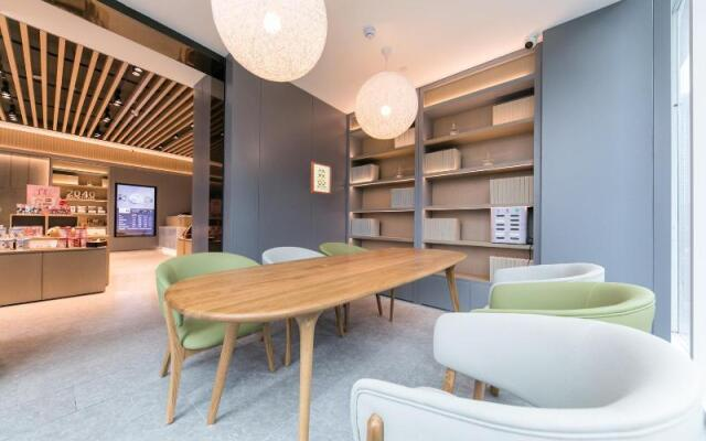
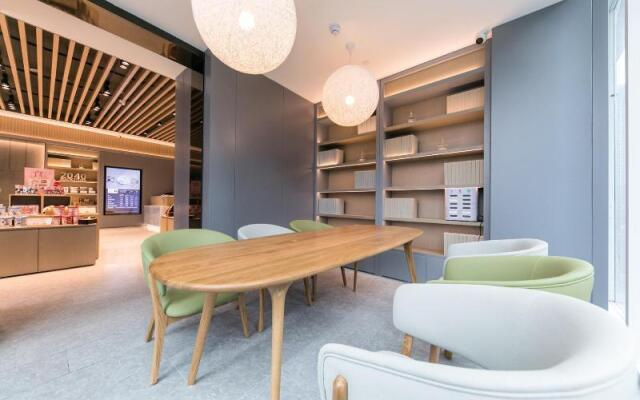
- wall art (321, 179)
